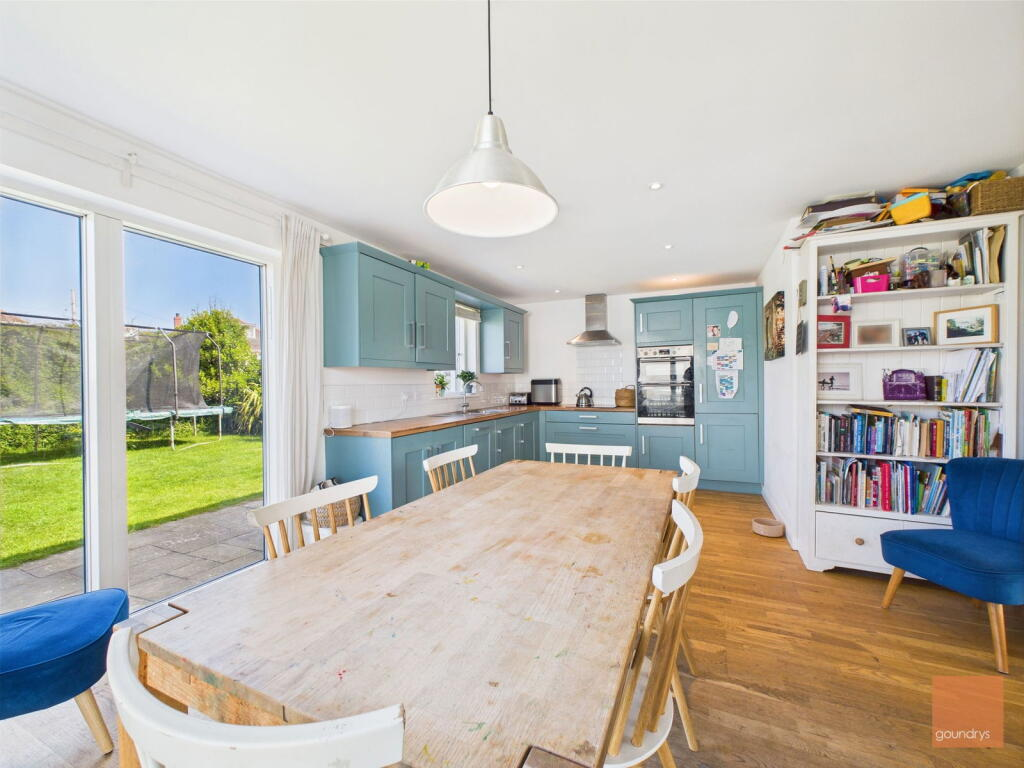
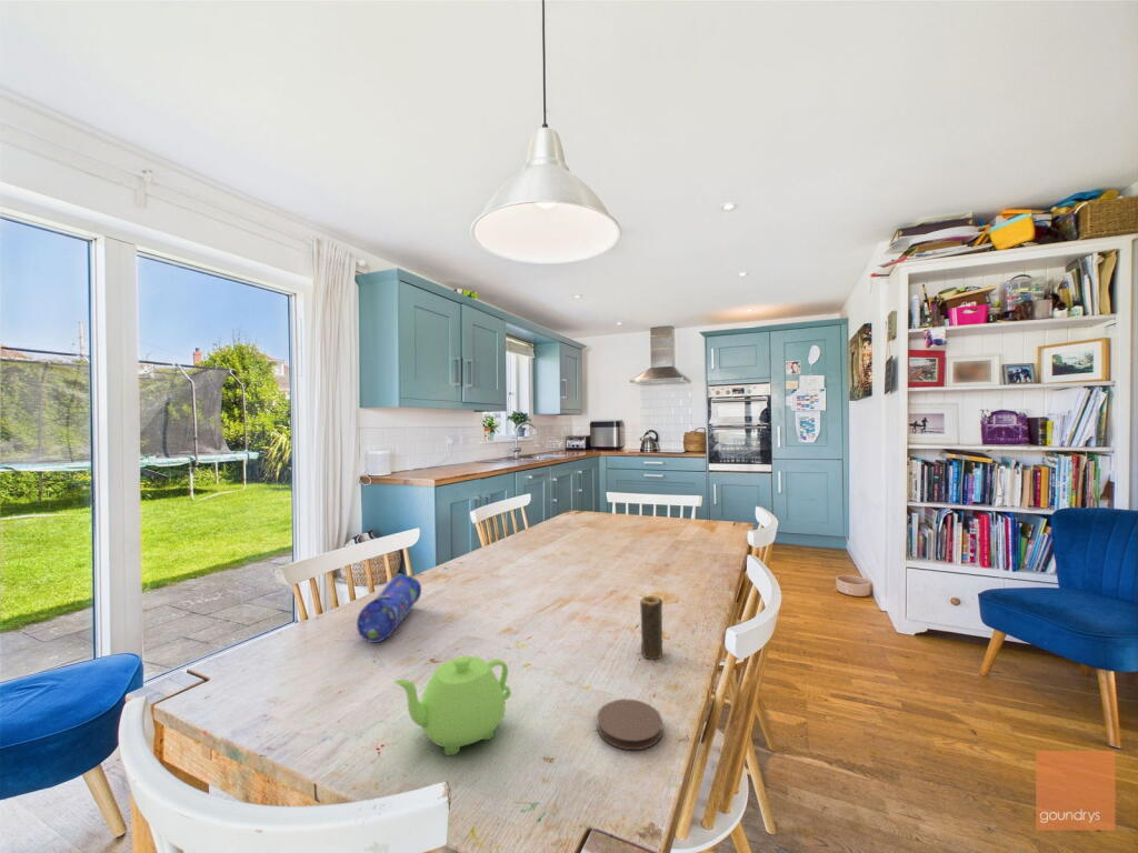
+ coaster (629, 722)
+ candle (651, 626)
+ teapot (457, 698)
+ pencil case (391, 603)
